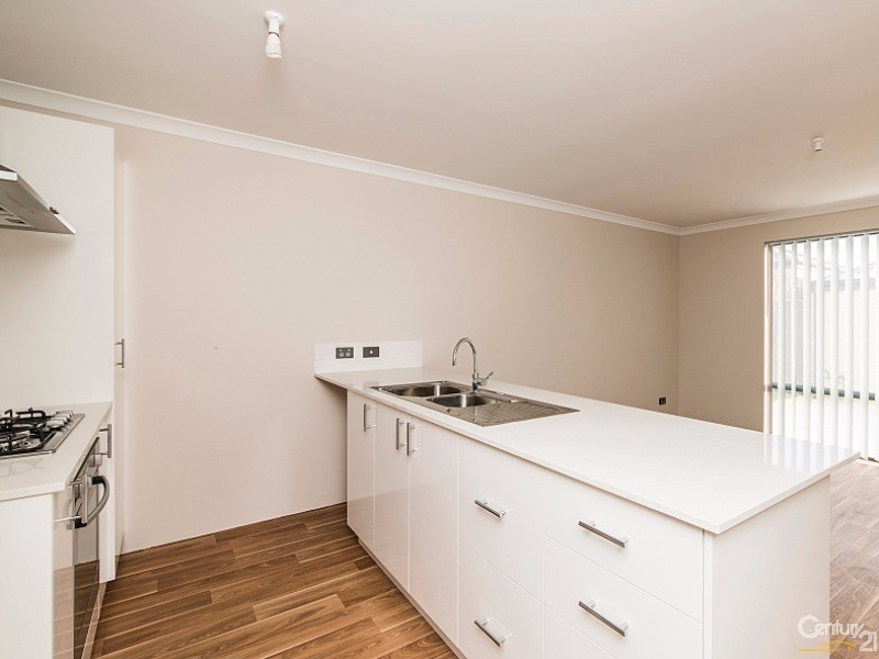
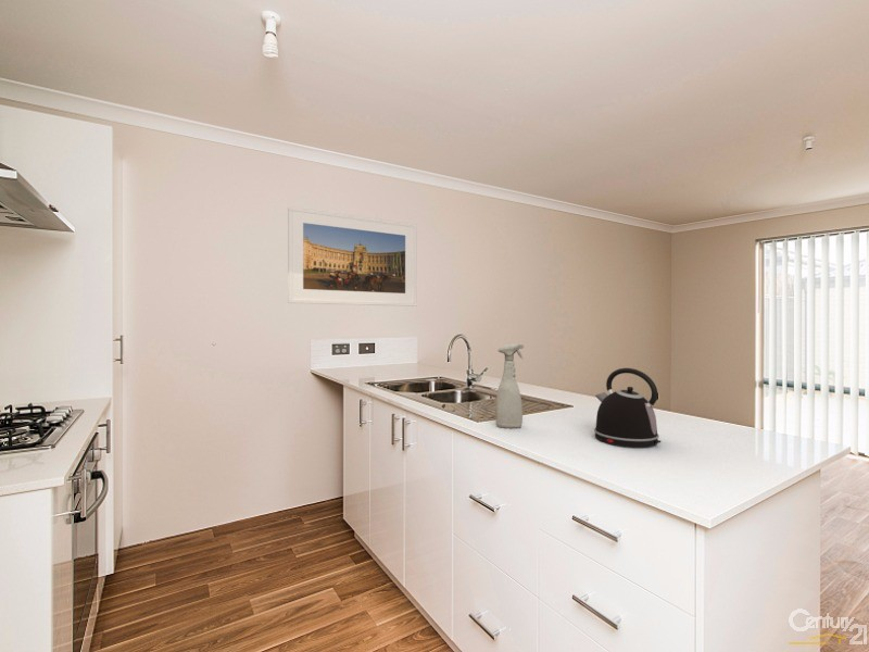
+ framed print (356, 260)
+ kettle (626, 403)
+ spray bottle (508, 385)
